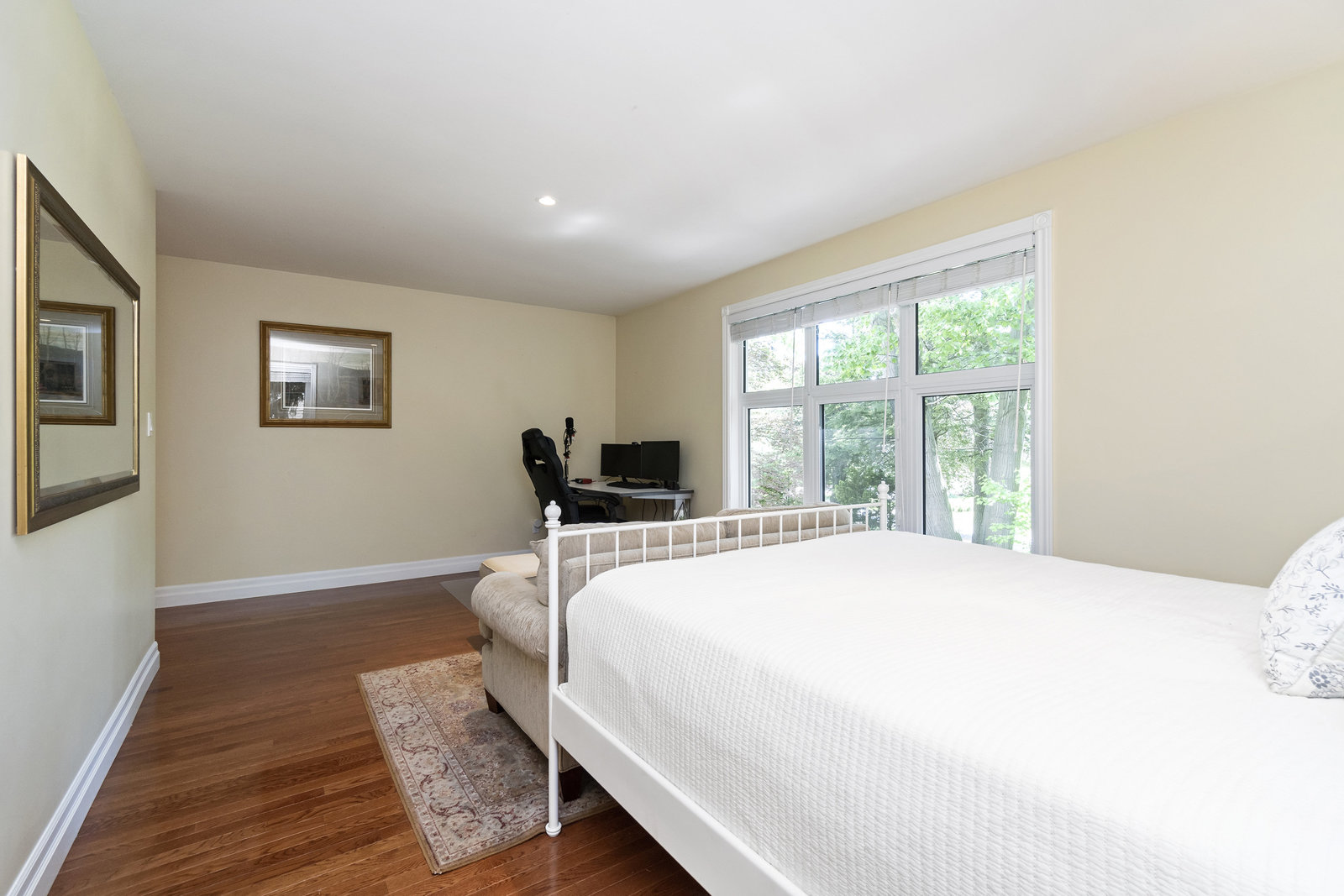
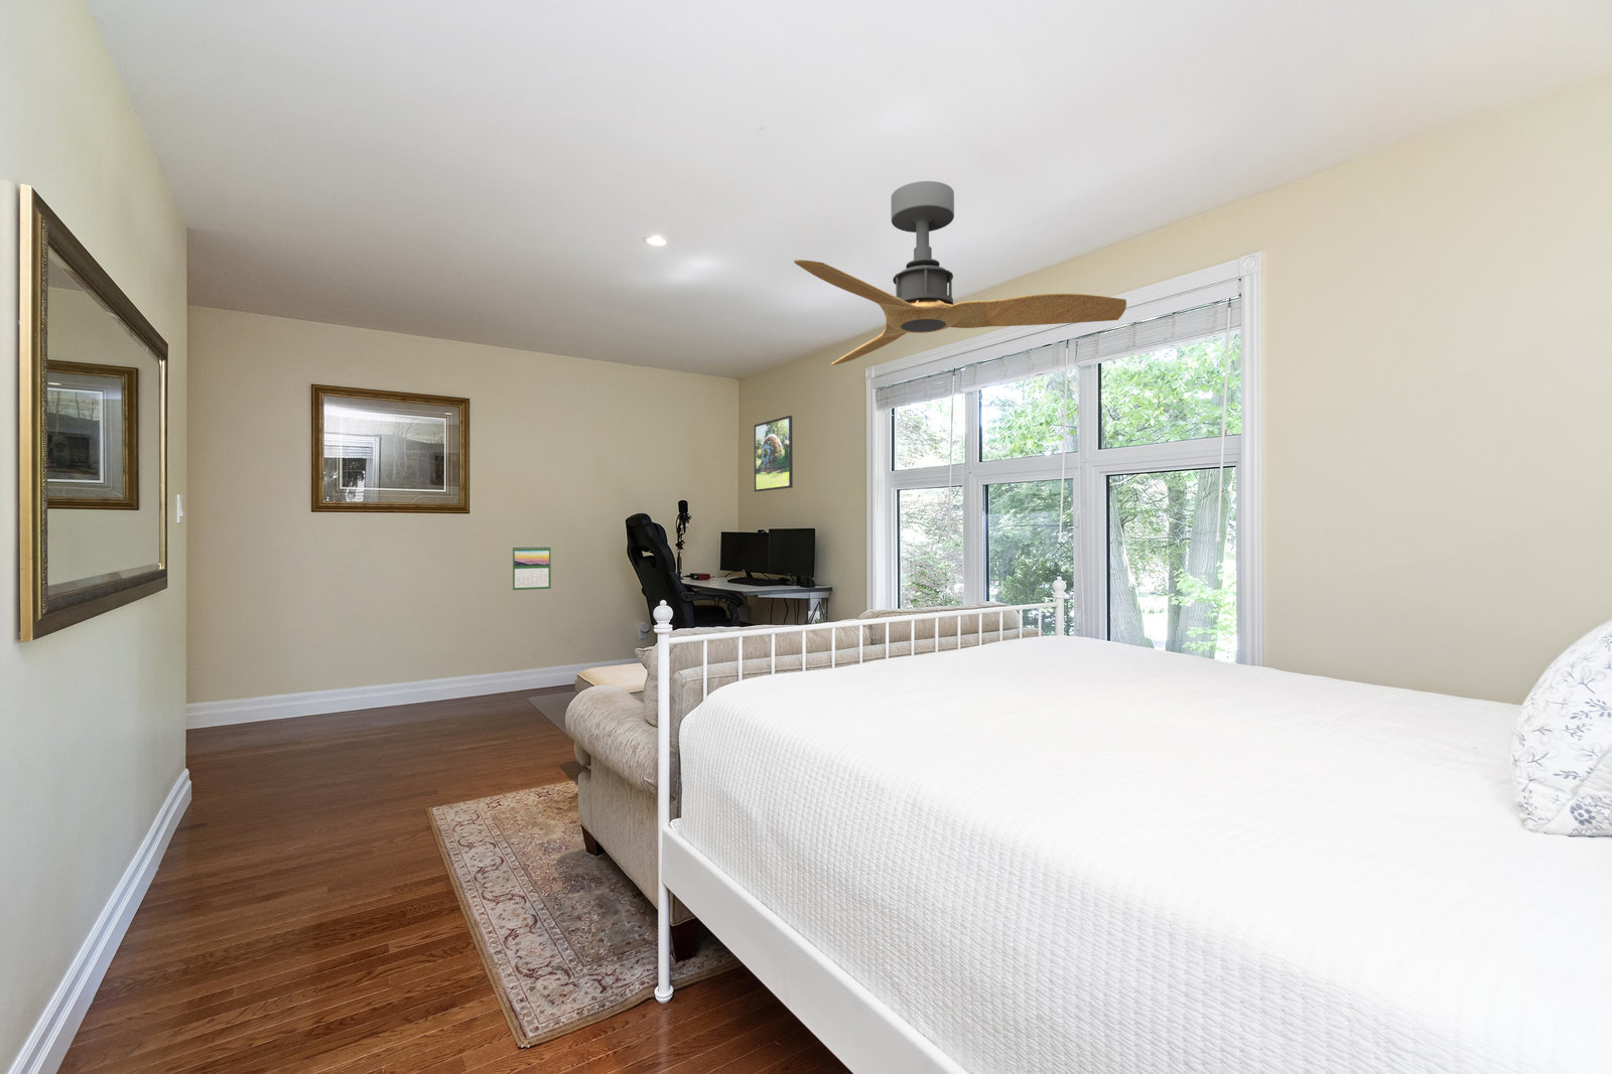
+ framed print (771, 455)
+ ceiling fan (950, 272)
+ calendar (531, 567)
